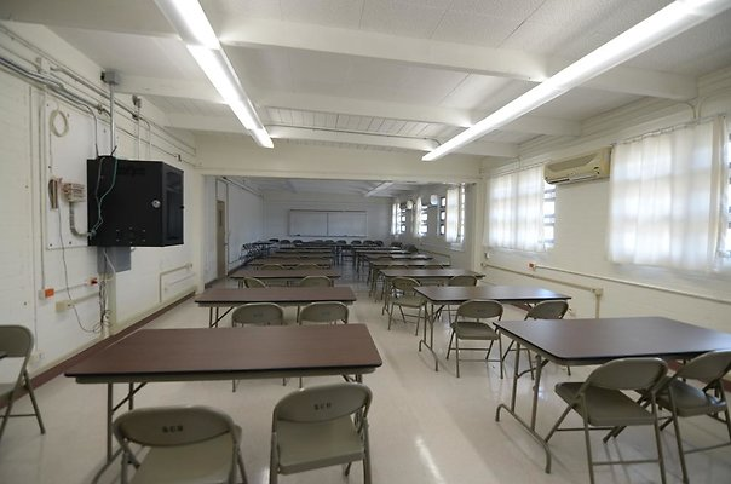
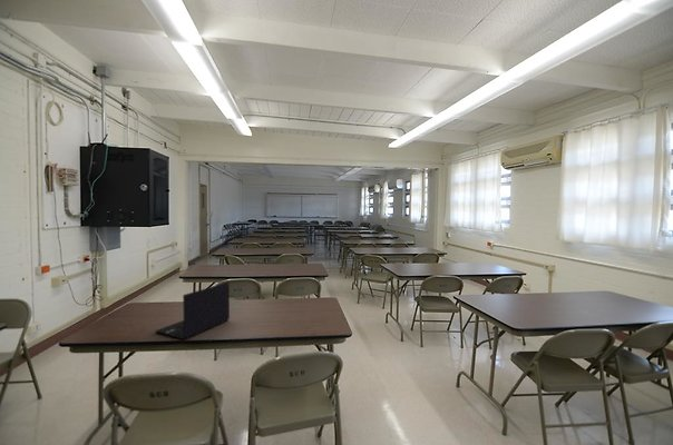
+ laptop (194, 306)
